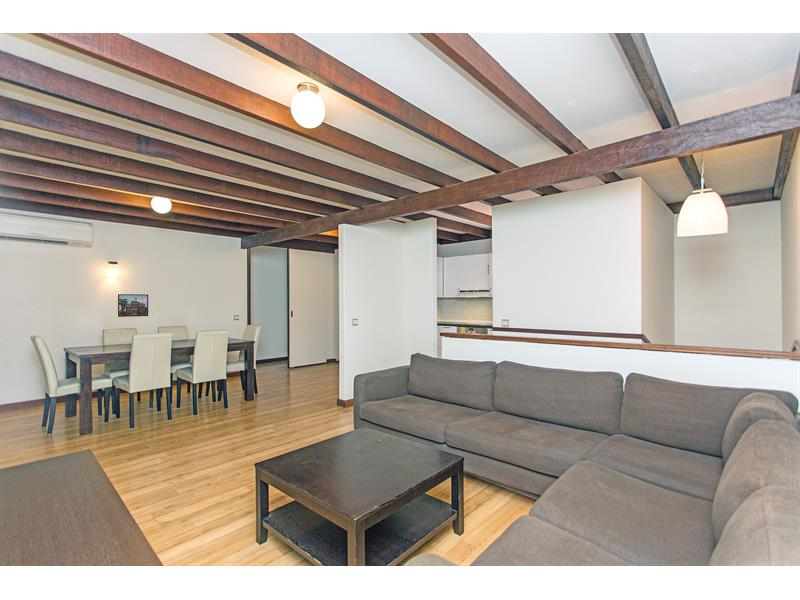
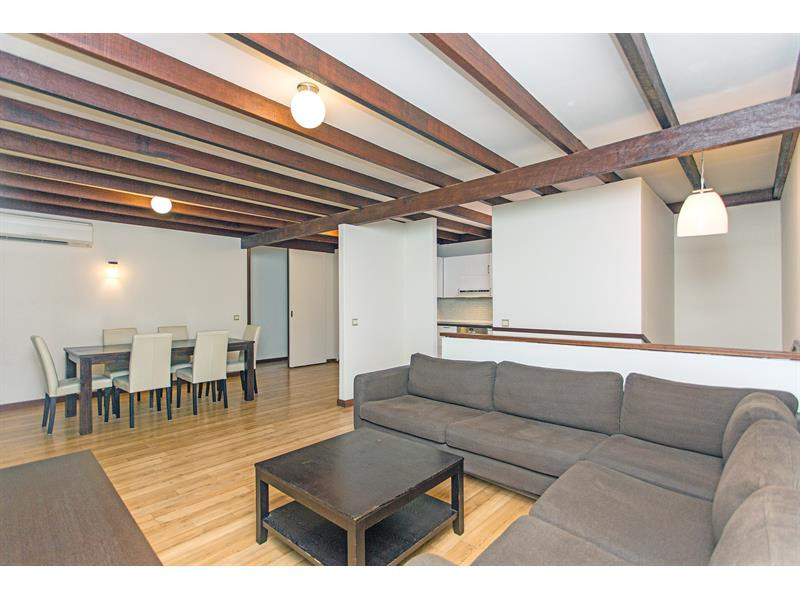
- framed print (133, 305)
